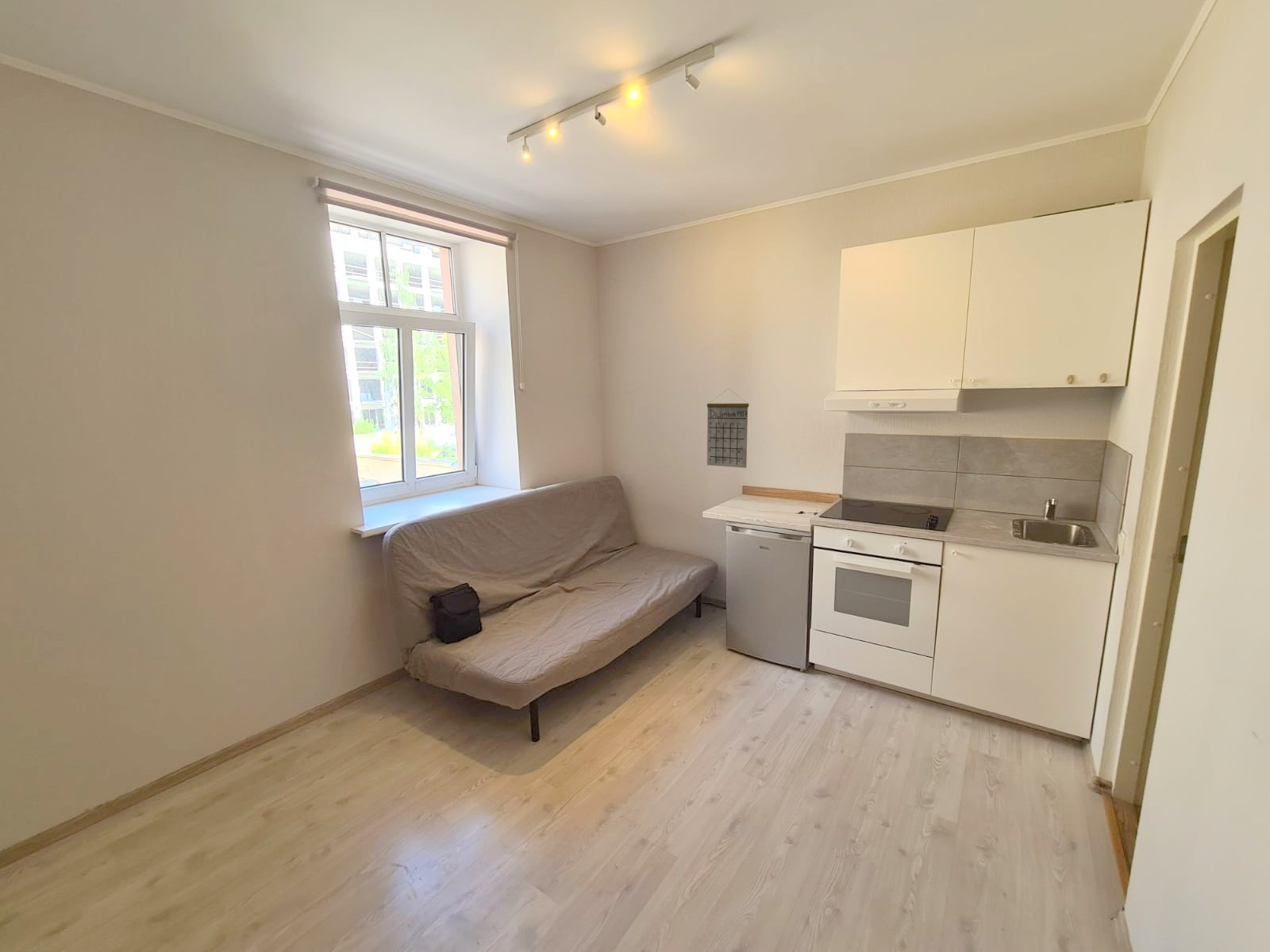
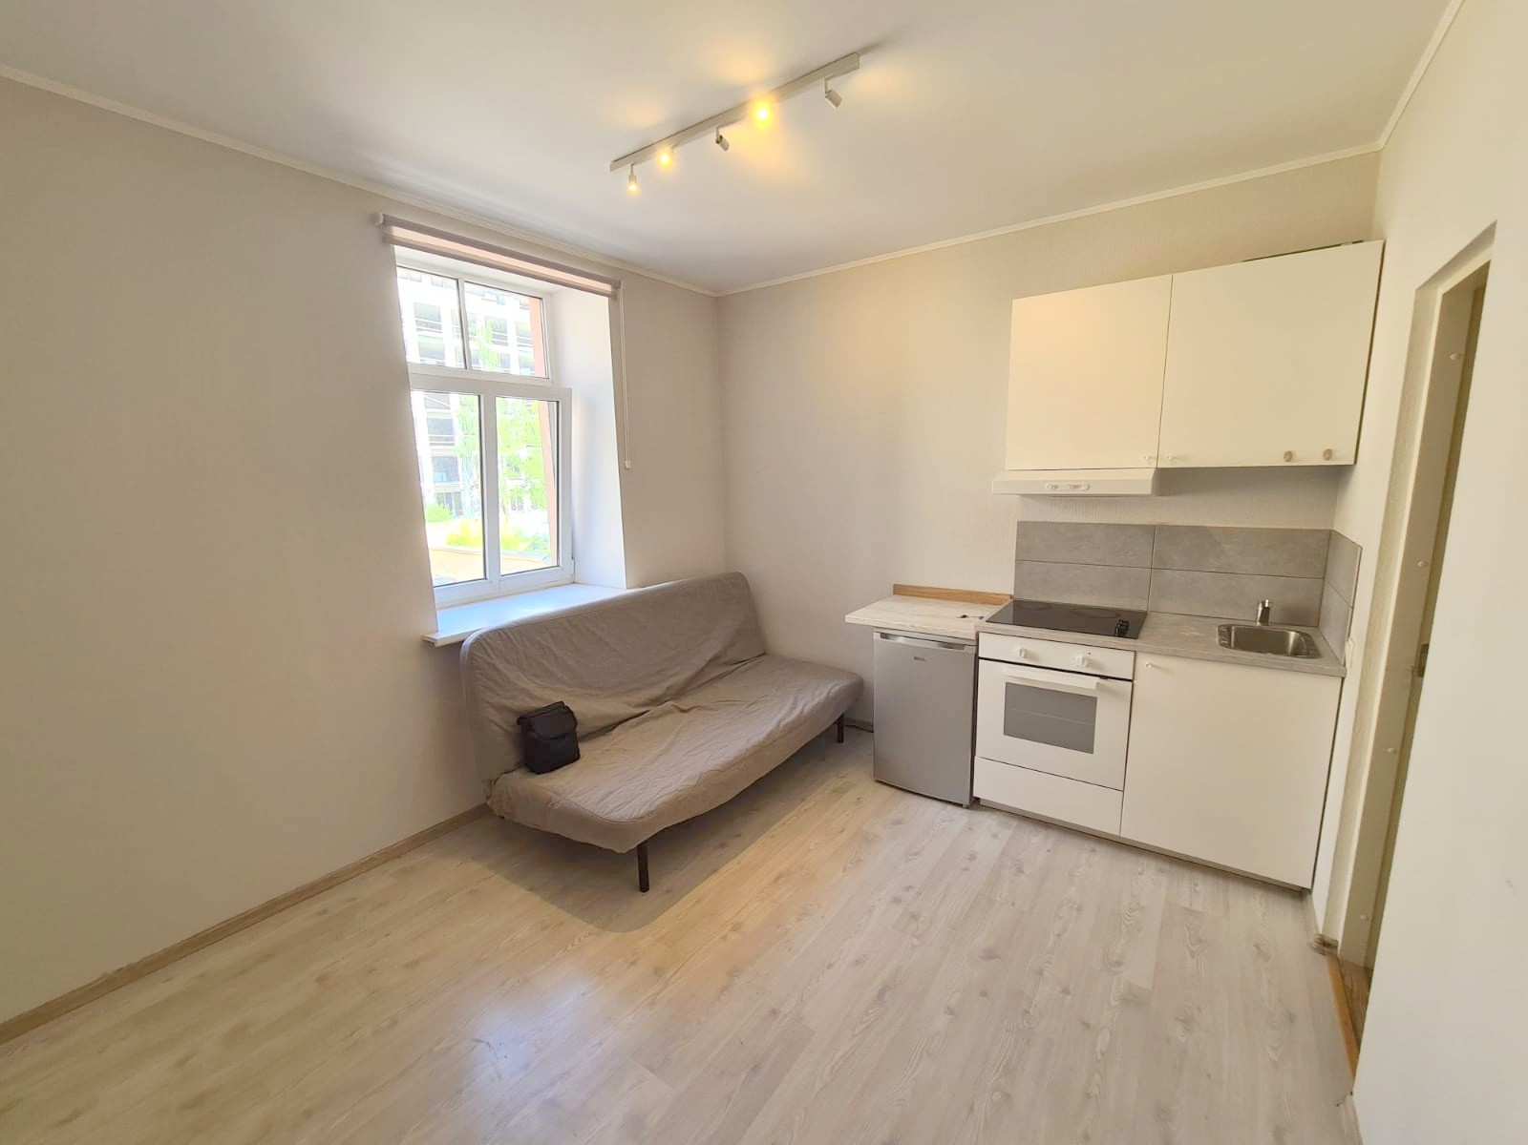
- calendar (727, 428)
